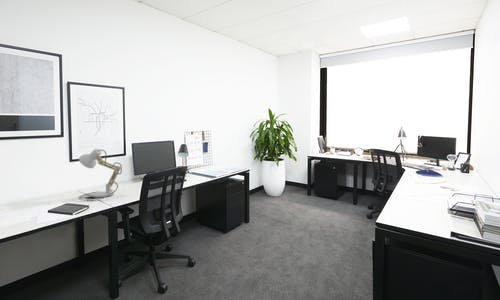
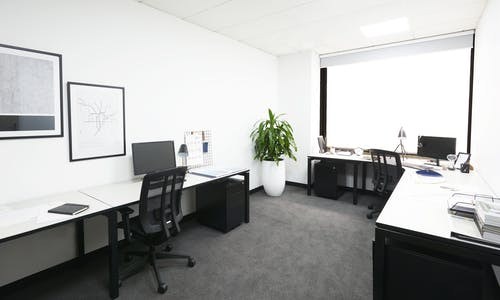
- desk lamp (103, 165)
